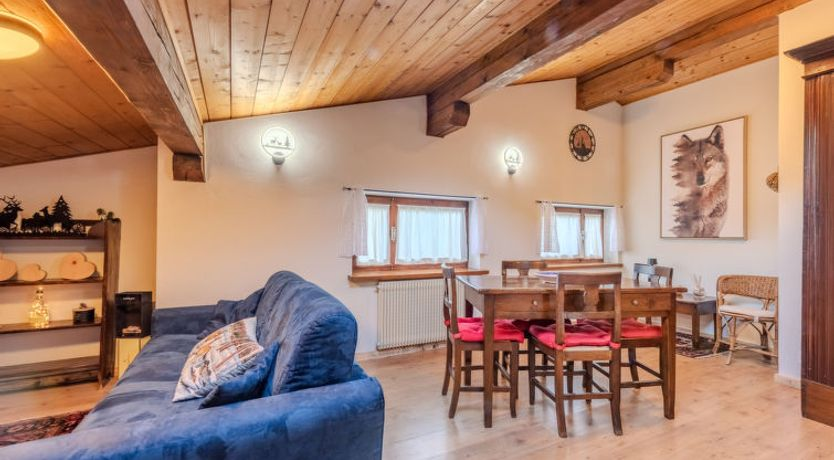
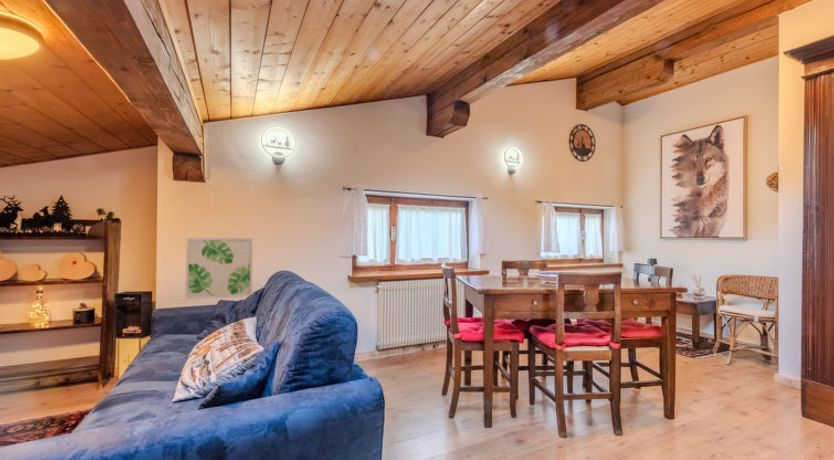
+ wall art (220, 267)
